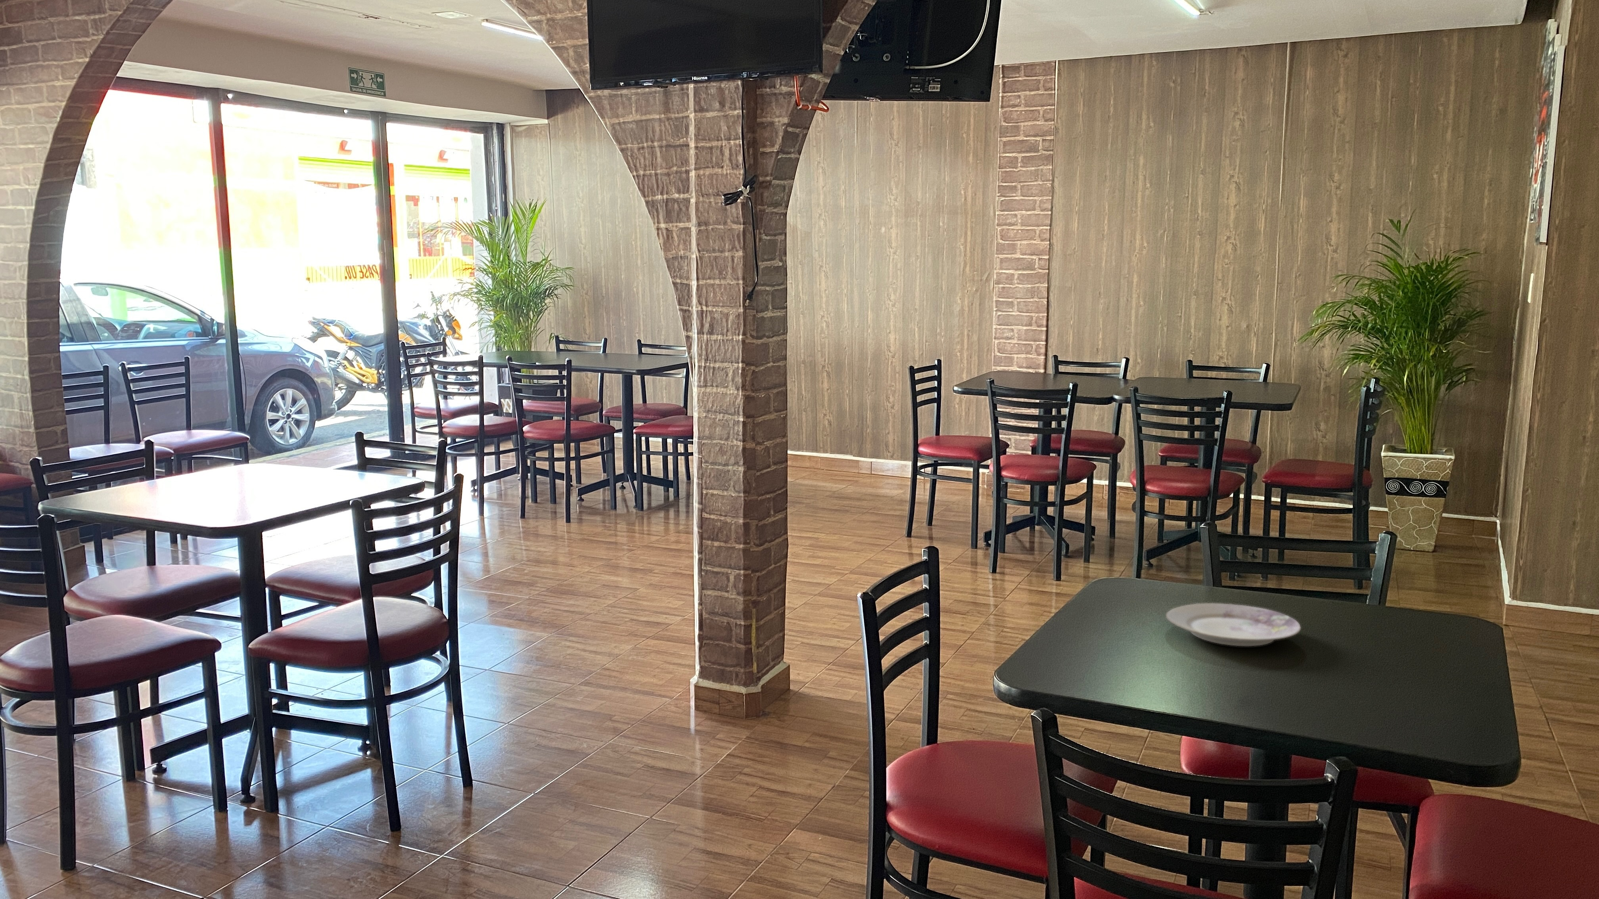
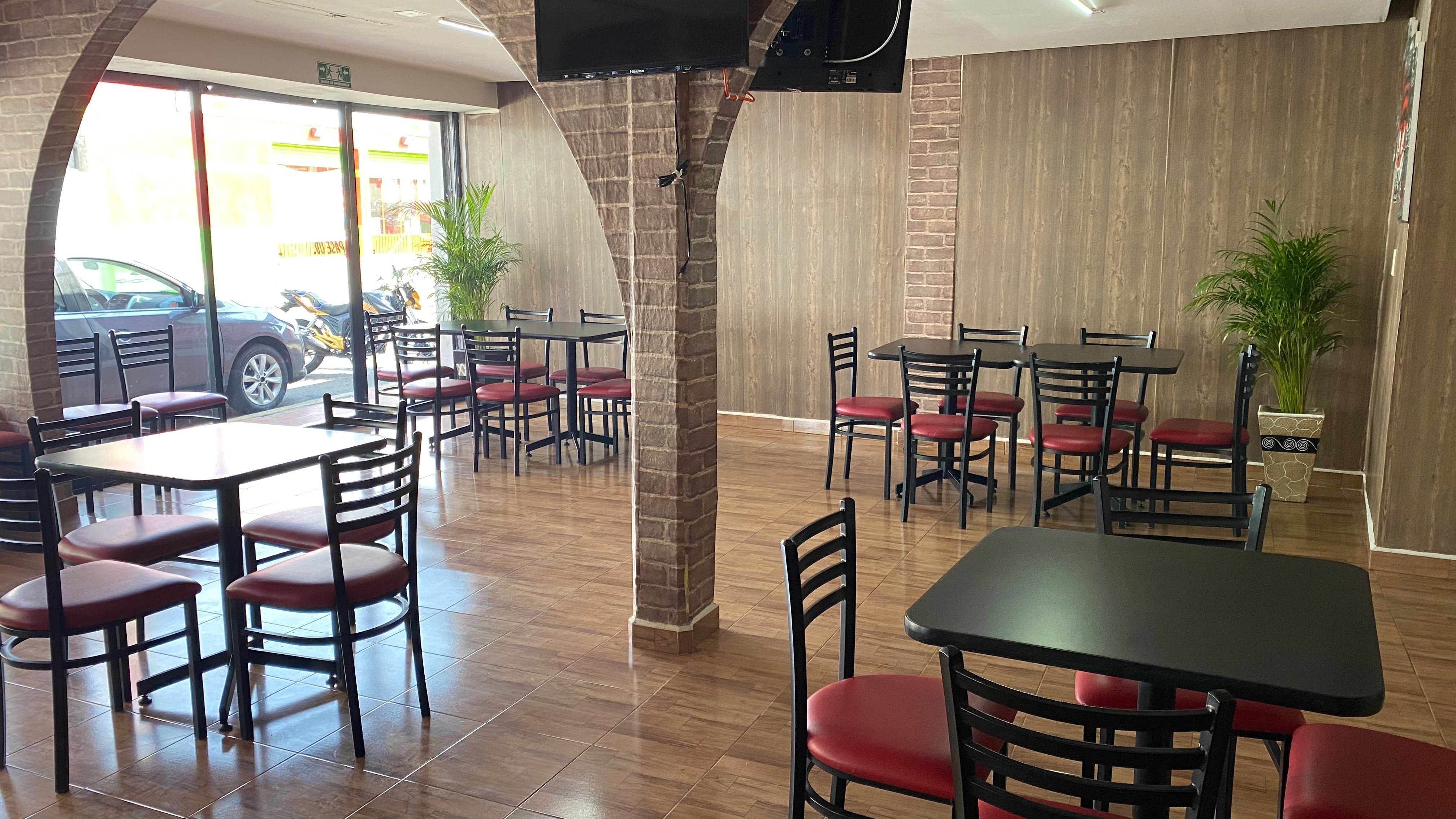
- plate (1231, 627)
